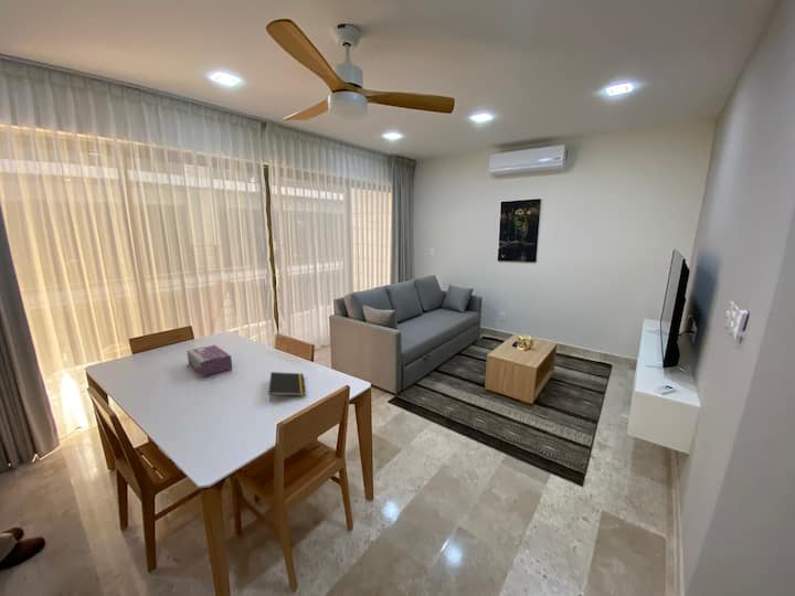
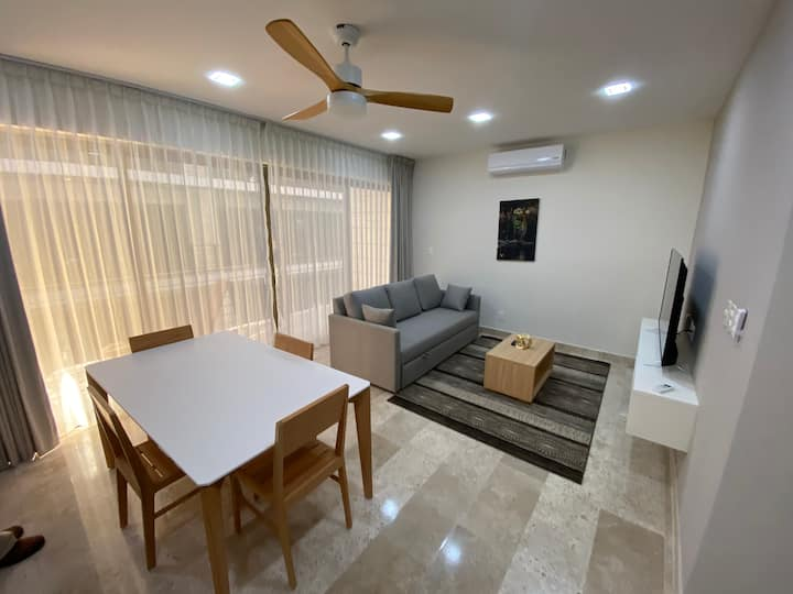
- notepad (287, 383)
- tissue box (209, 359)
